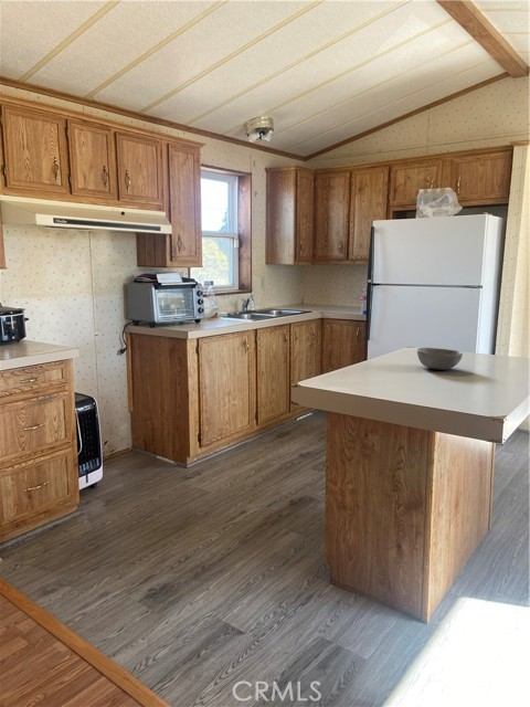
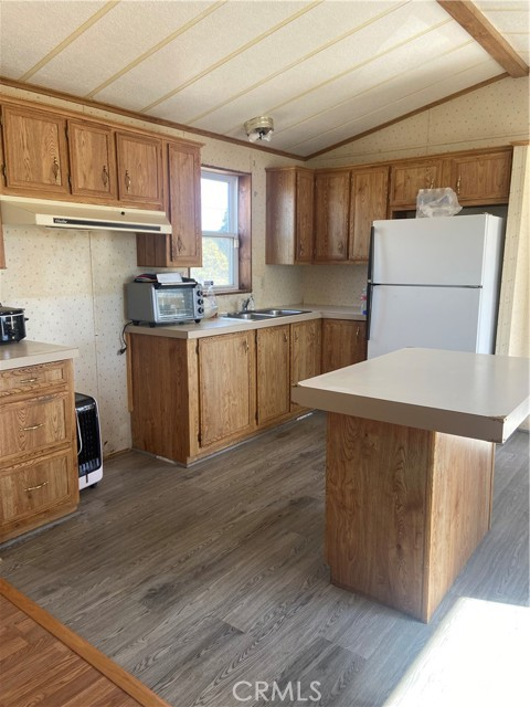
- bowl (438, 359)
